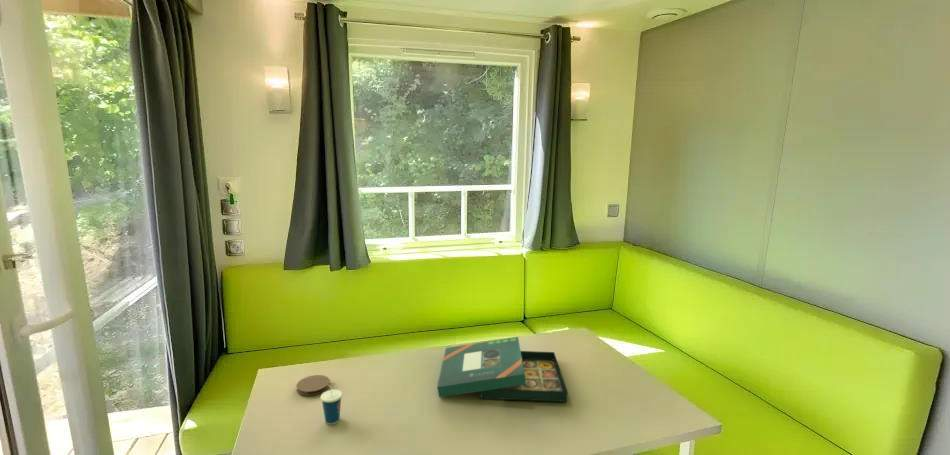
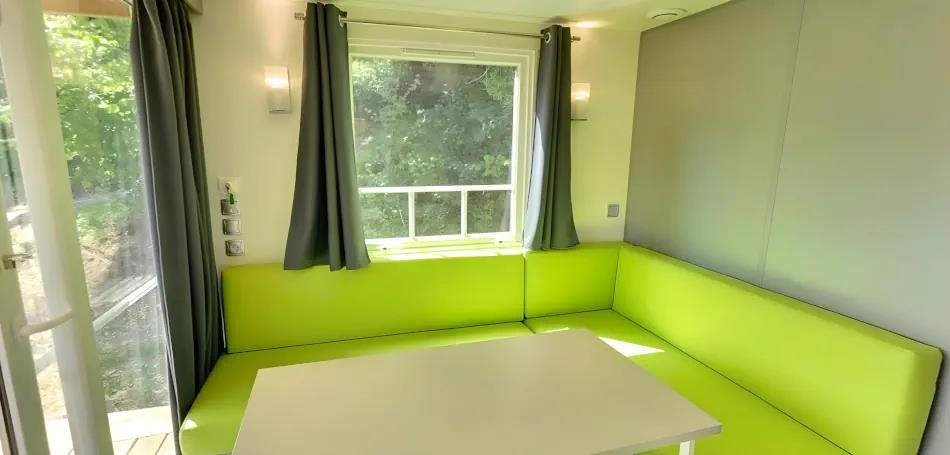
- cup (331, 400)
- board game (500, 365)
- coaster (313, 384)
